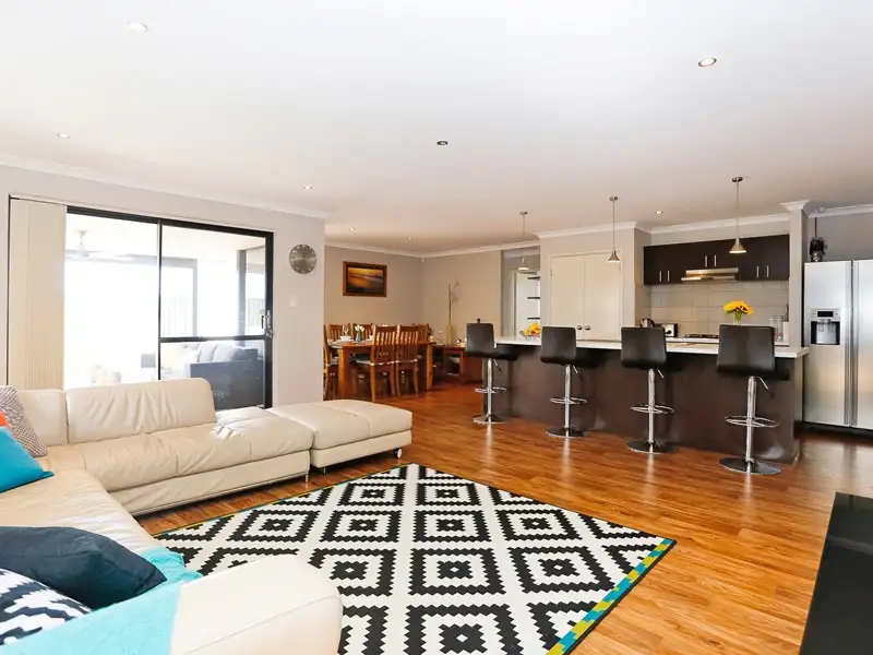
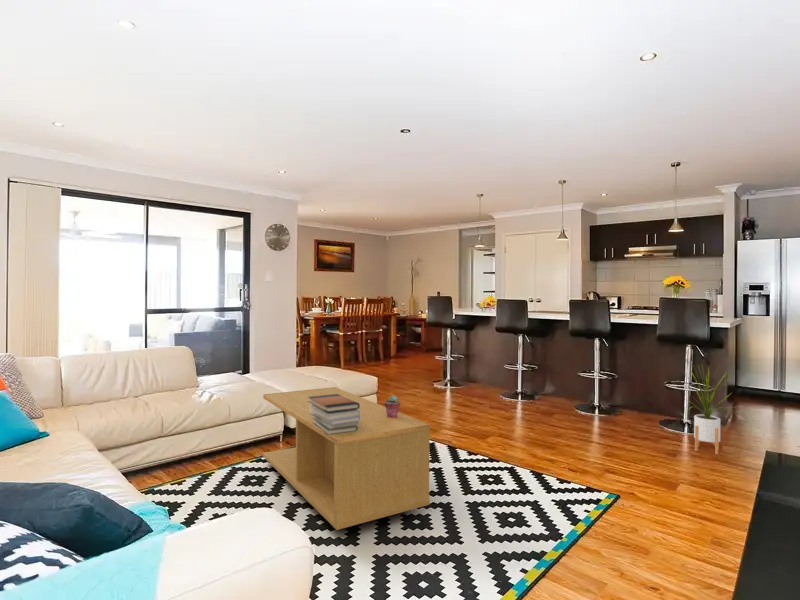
+ book stack (333, 413)
+ house plant (708, 407)
+ potted succulent (392, 405)
+ coffee table (335, 446)
